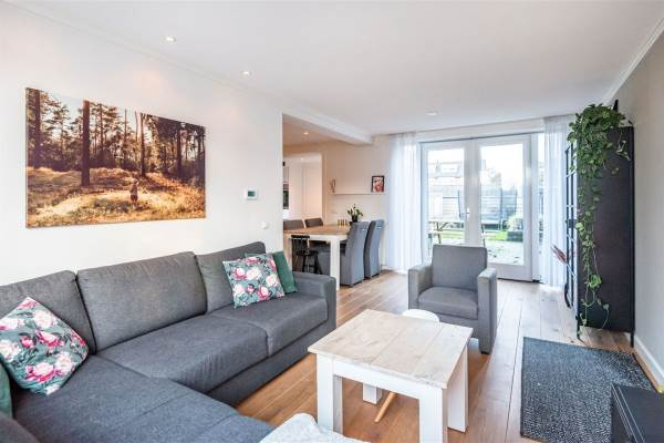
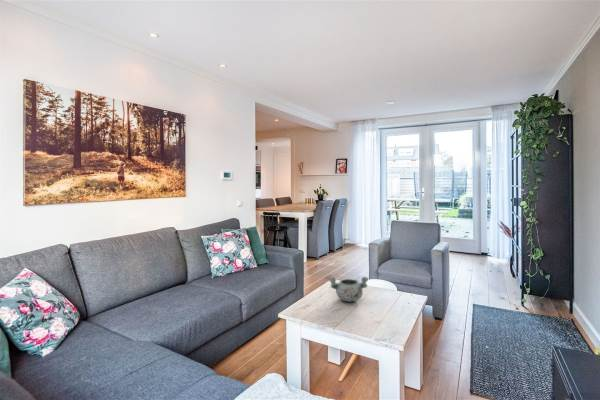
+ decorative bowl (348, 288)
